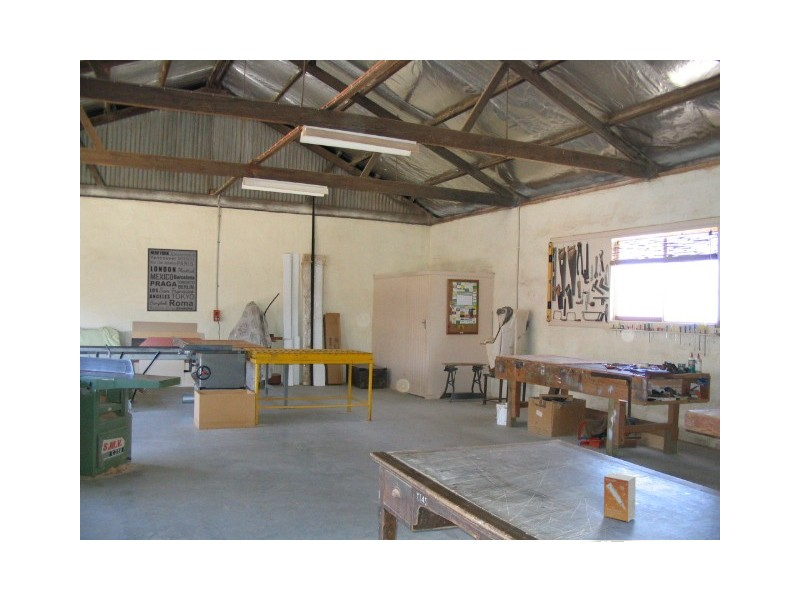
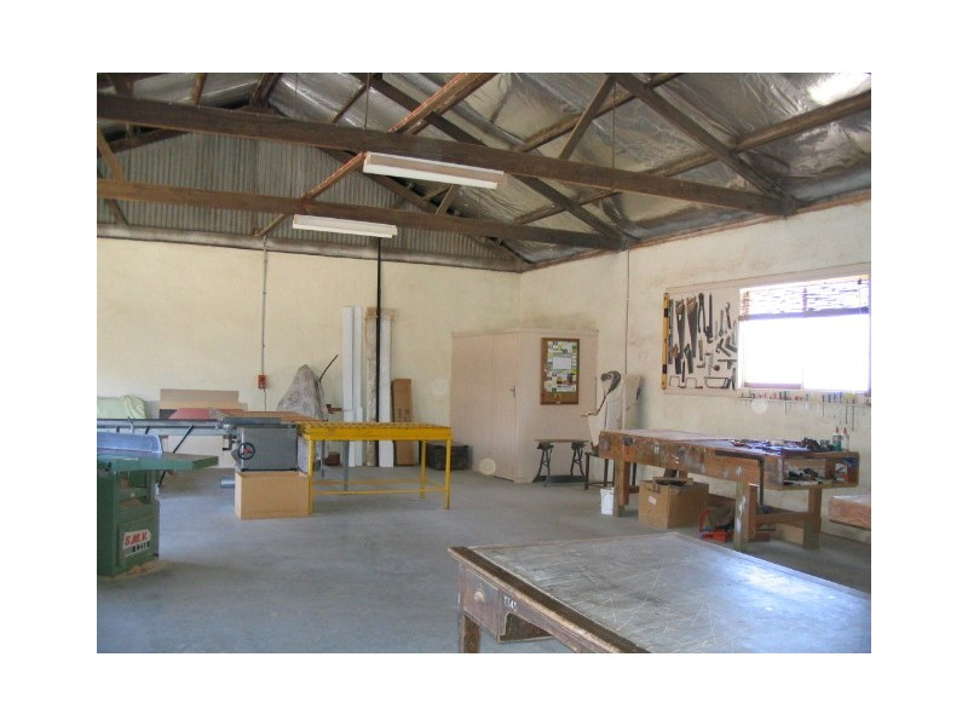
- small box (619, 496)
- wall art (172, 280)
